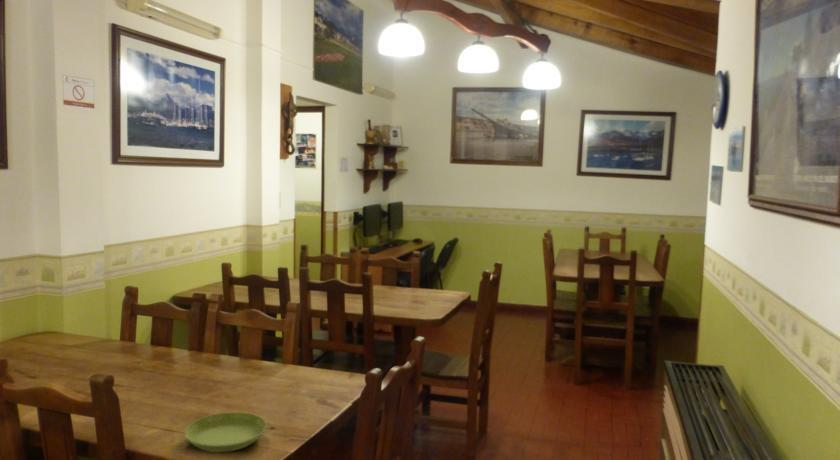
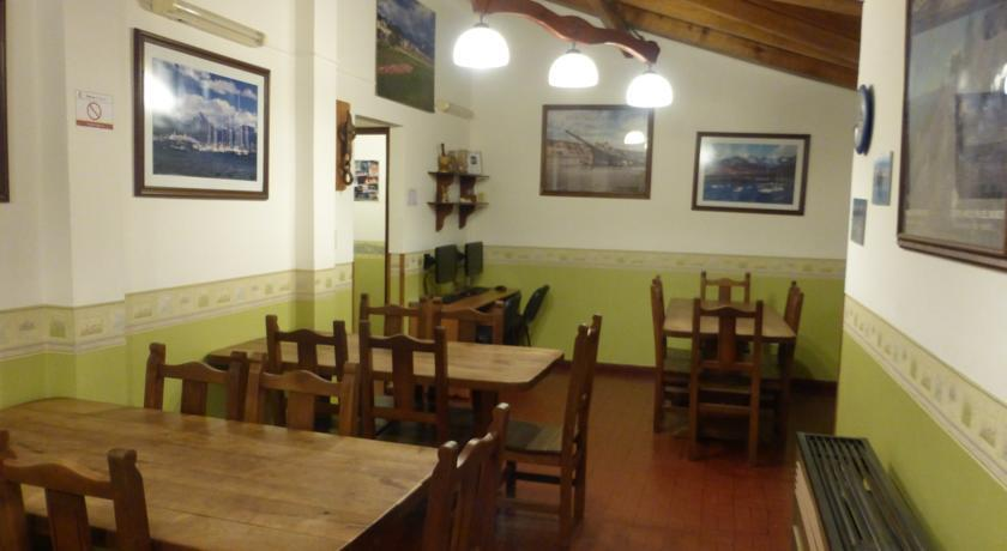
- saucer (226, 433)
